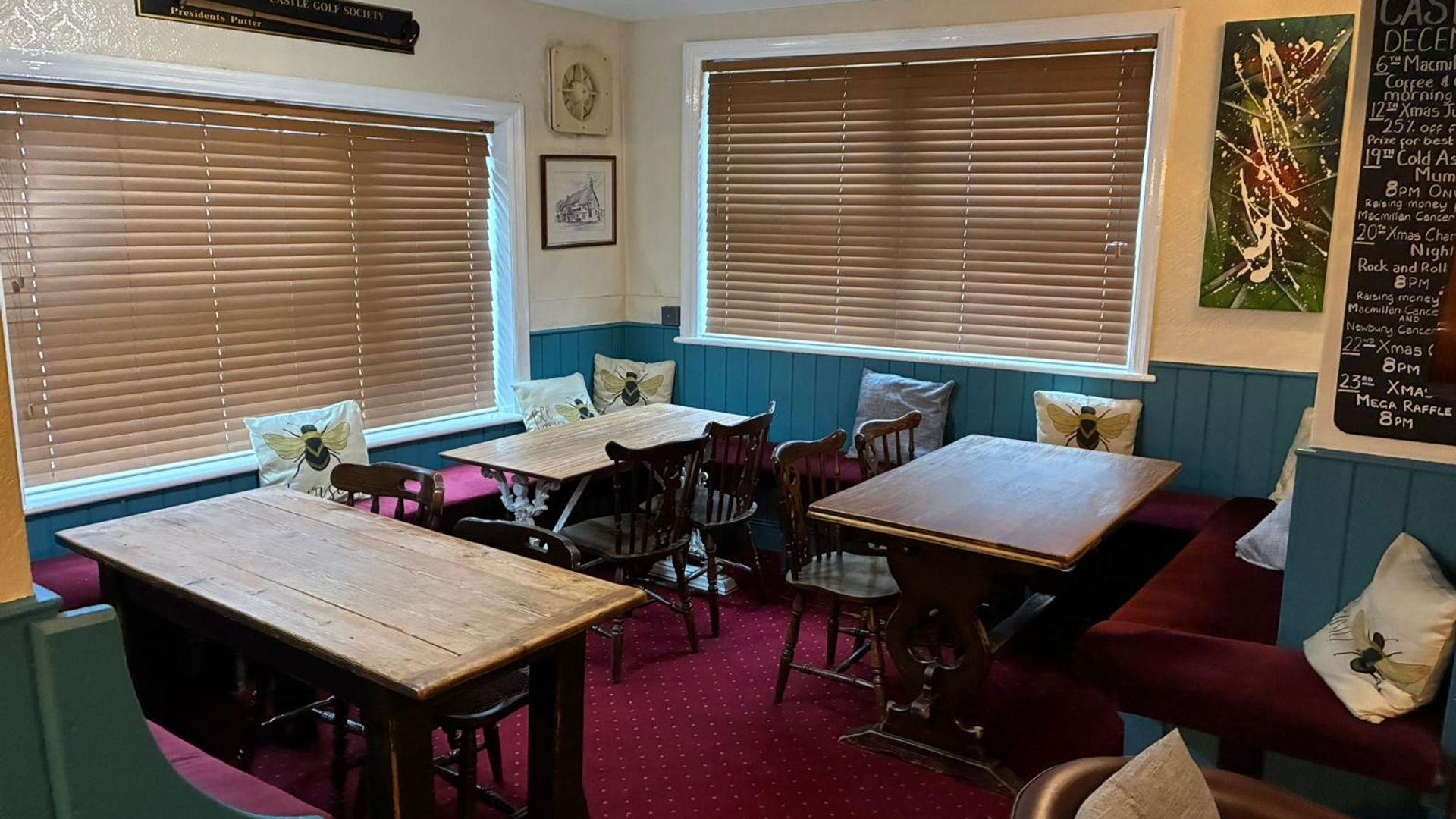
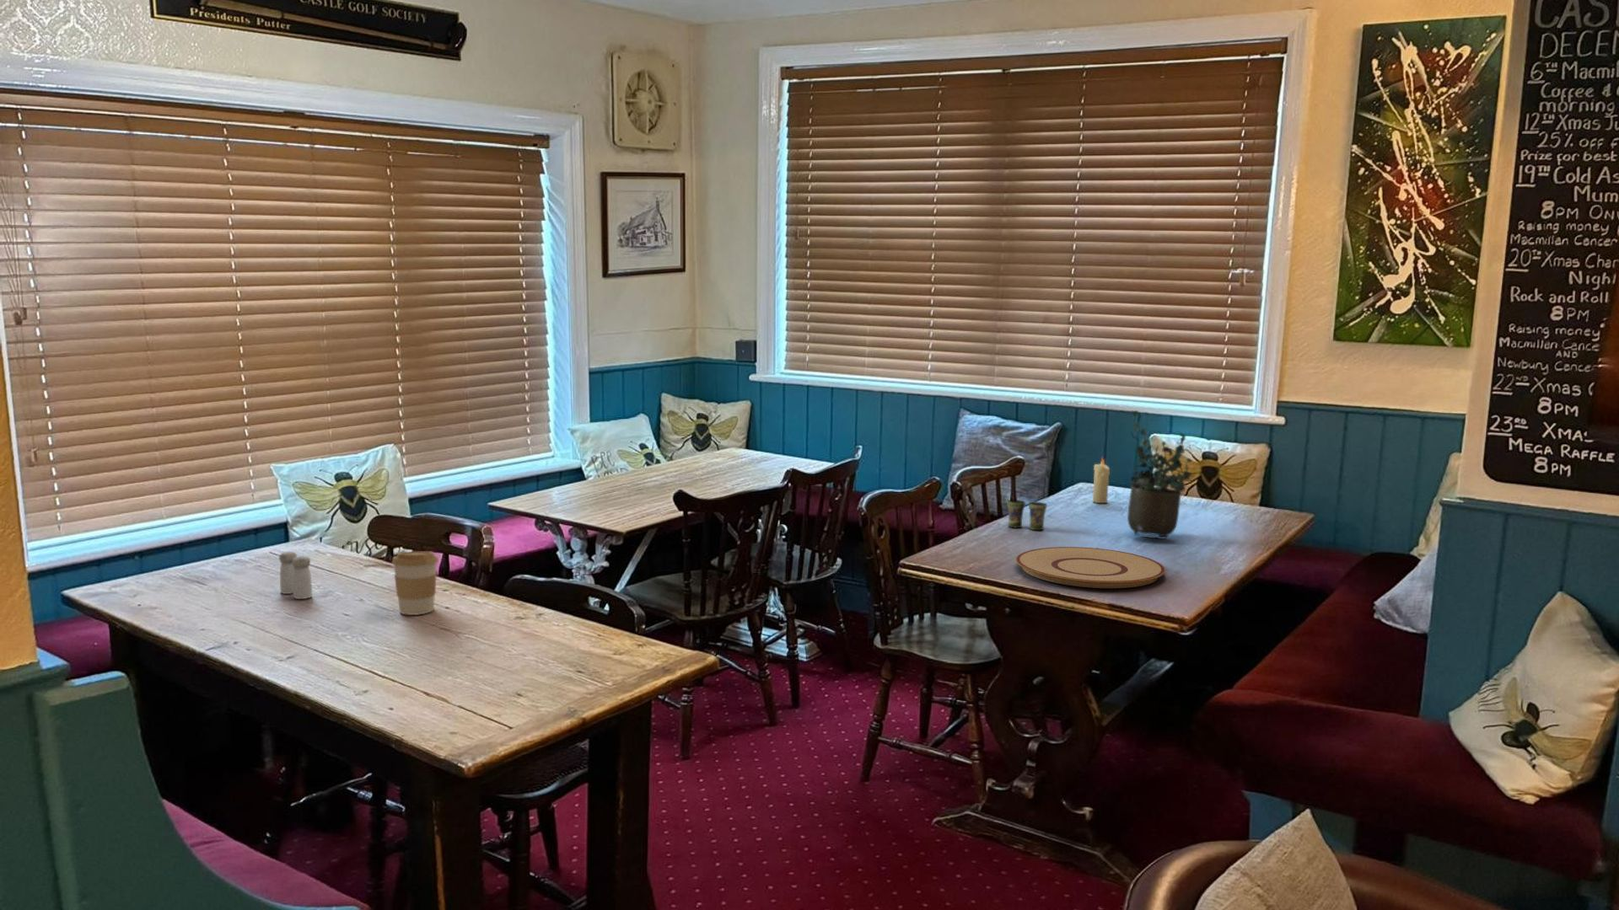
+ plate (1089, 567)
+ candle (1101, 479)
+ salt and pepper shaker (295, 573)
+ cup (1030, 514)
+ potted plant (1156, 476)
+ coffee cup (416, 580)
